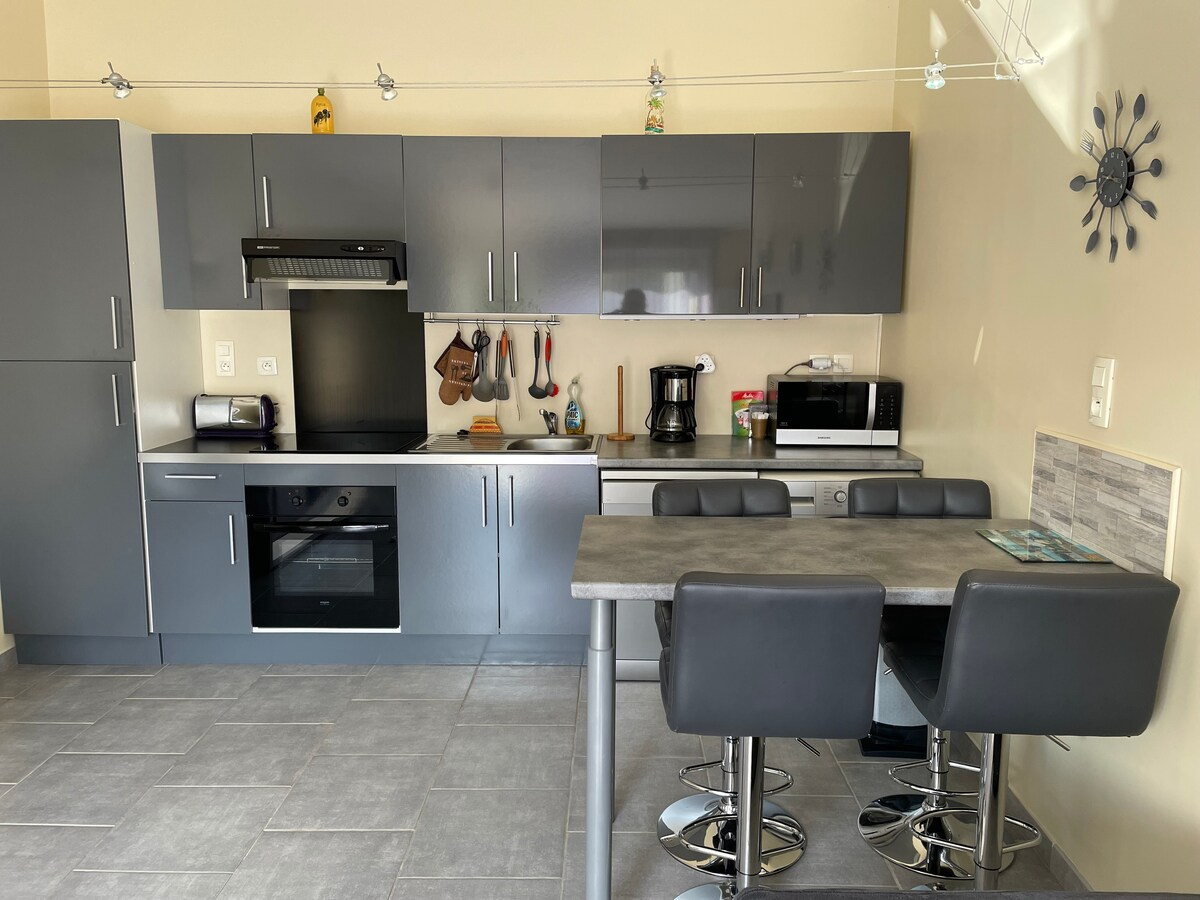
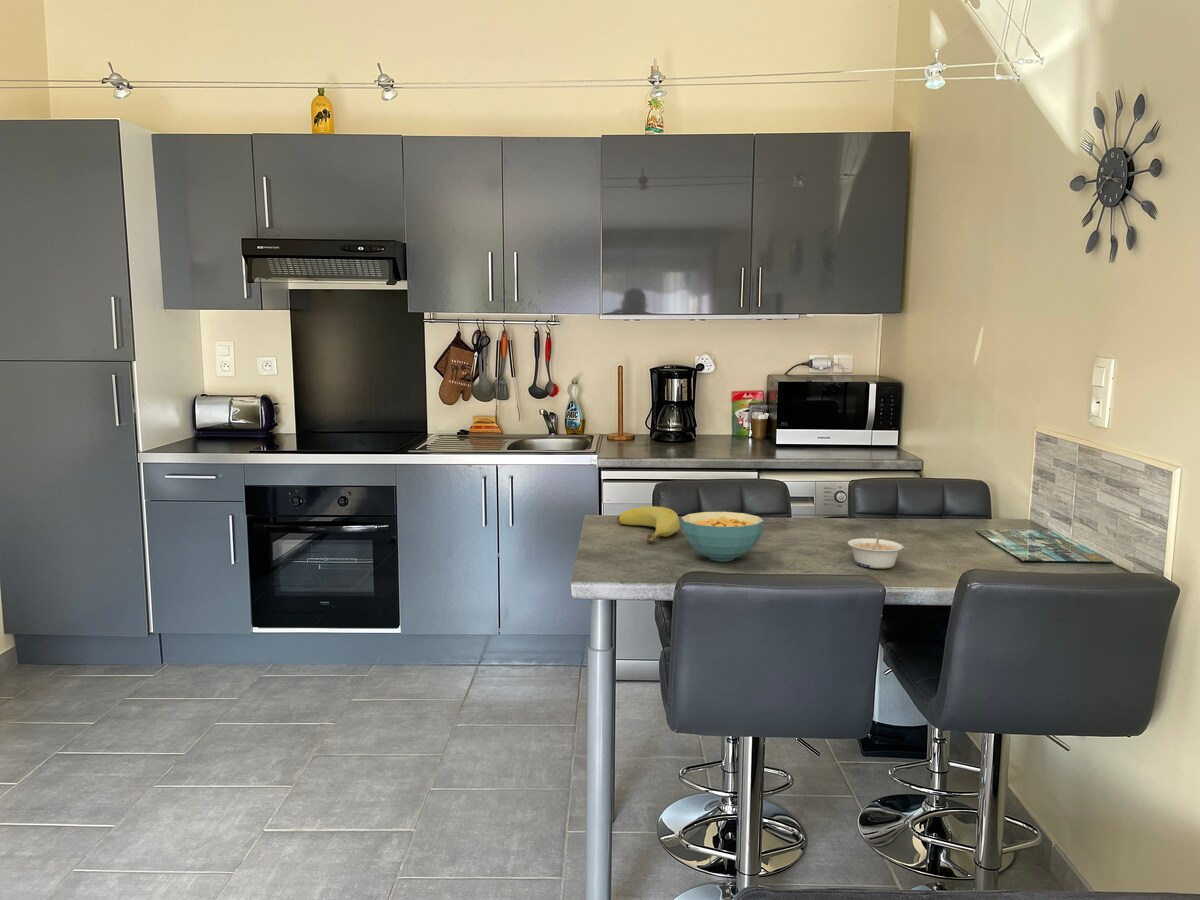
+ cereal bowl (721, 538)
+ legume (873, 551)
+ banana (641, 520)
